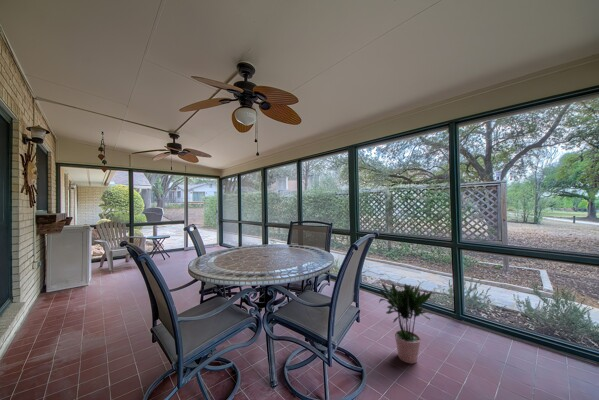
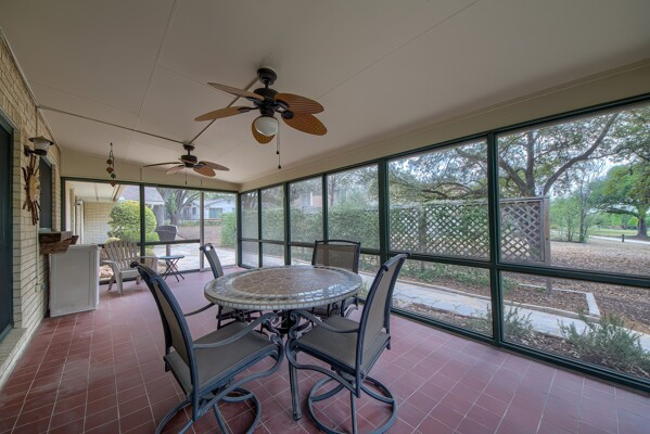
- potted plant (402, 323)
